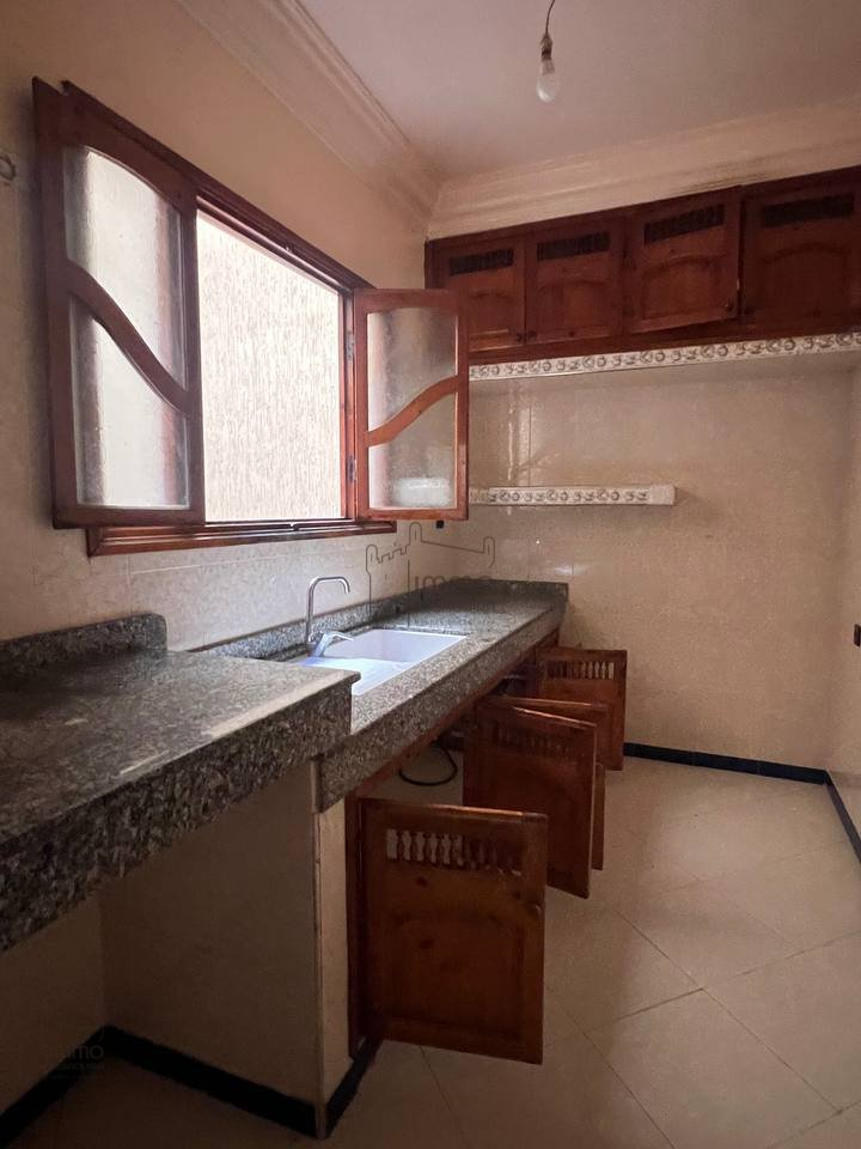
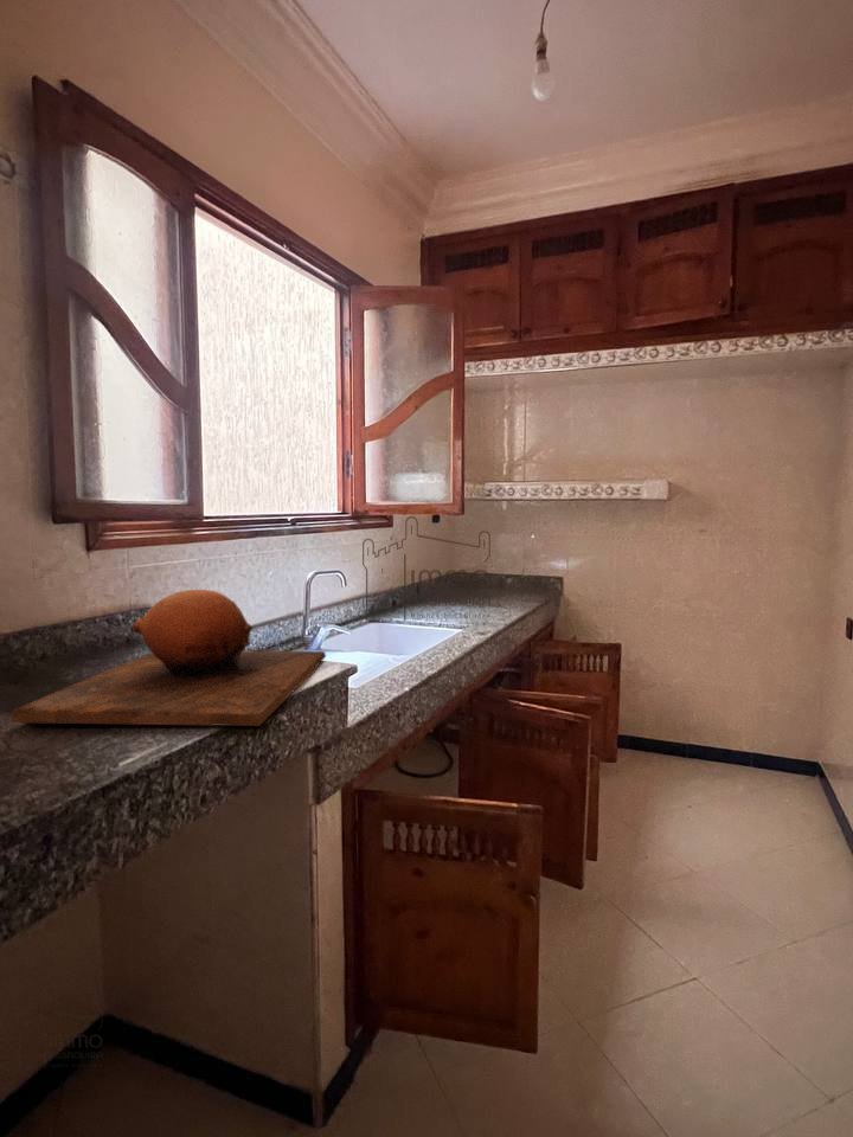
+ chopping board (197, 638)
